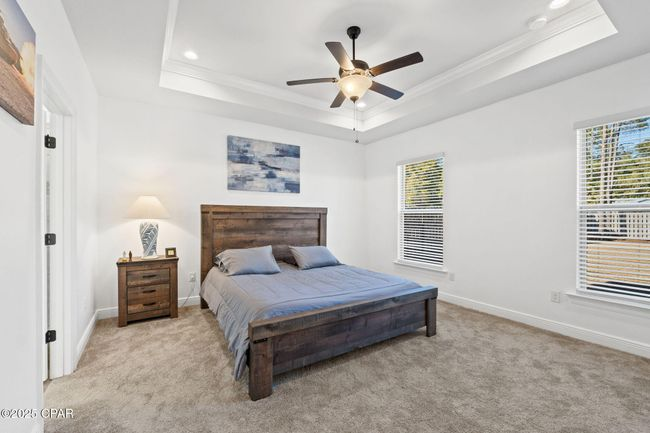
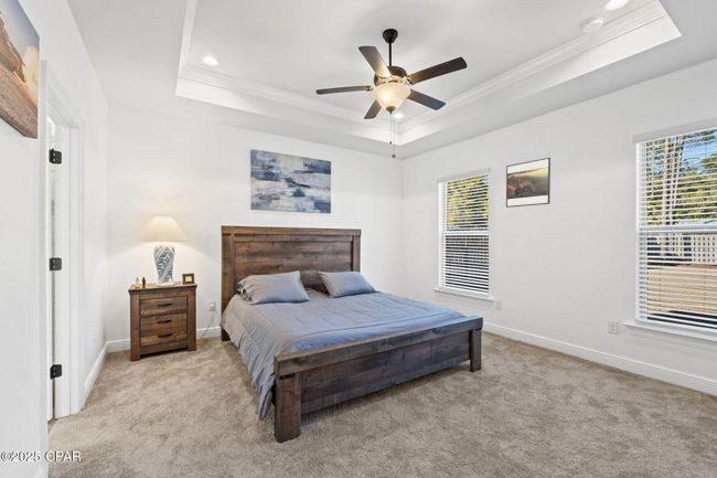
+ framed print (526, 183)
